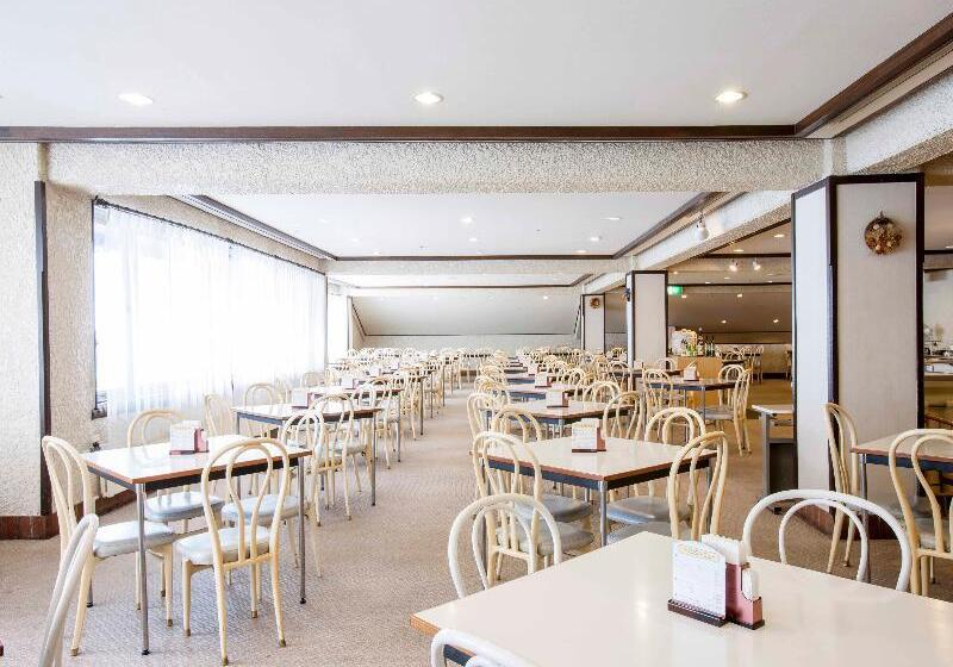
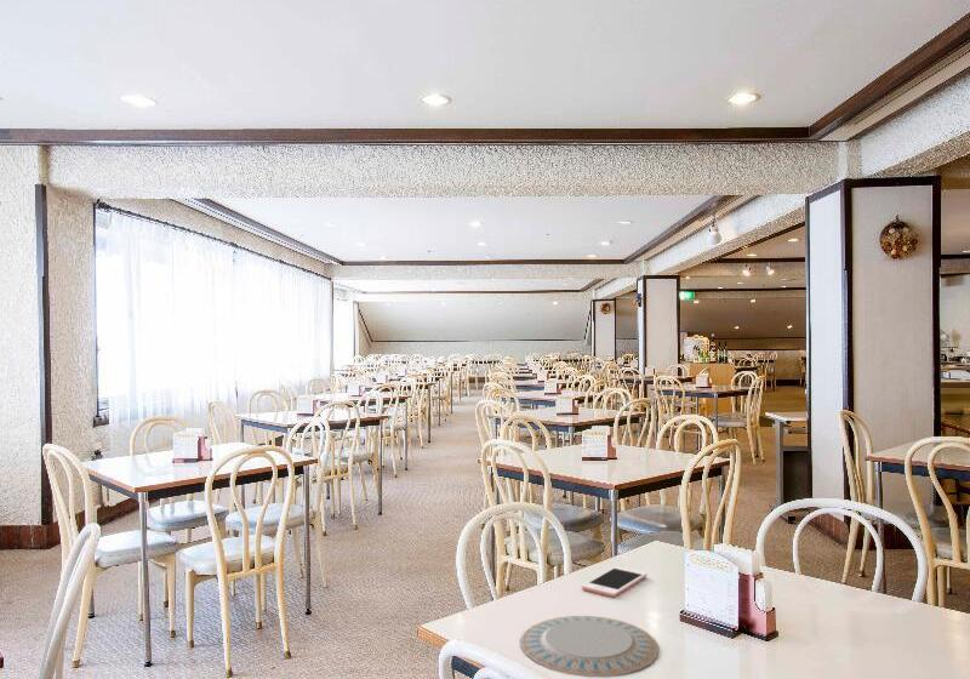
+ cell phone (615, 581)
+ chinaware (588, 640)
